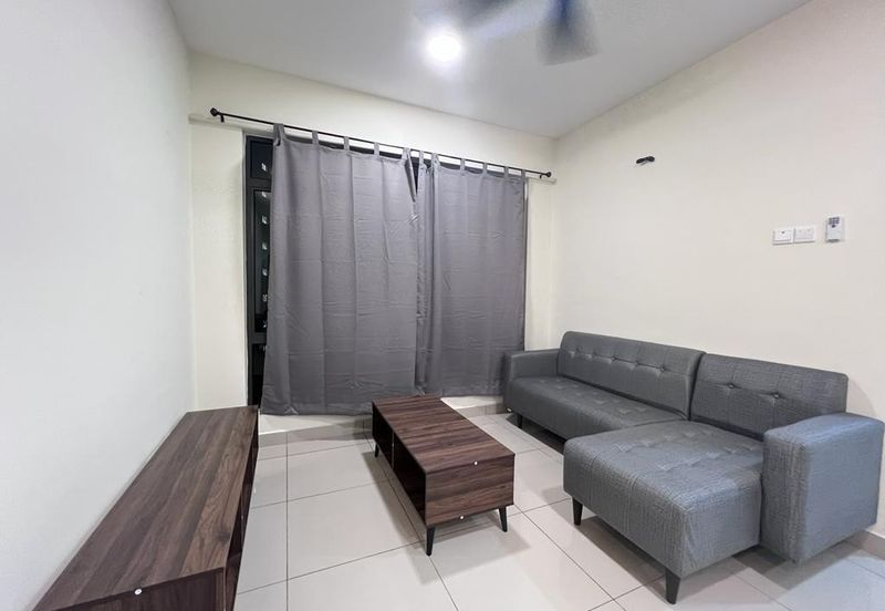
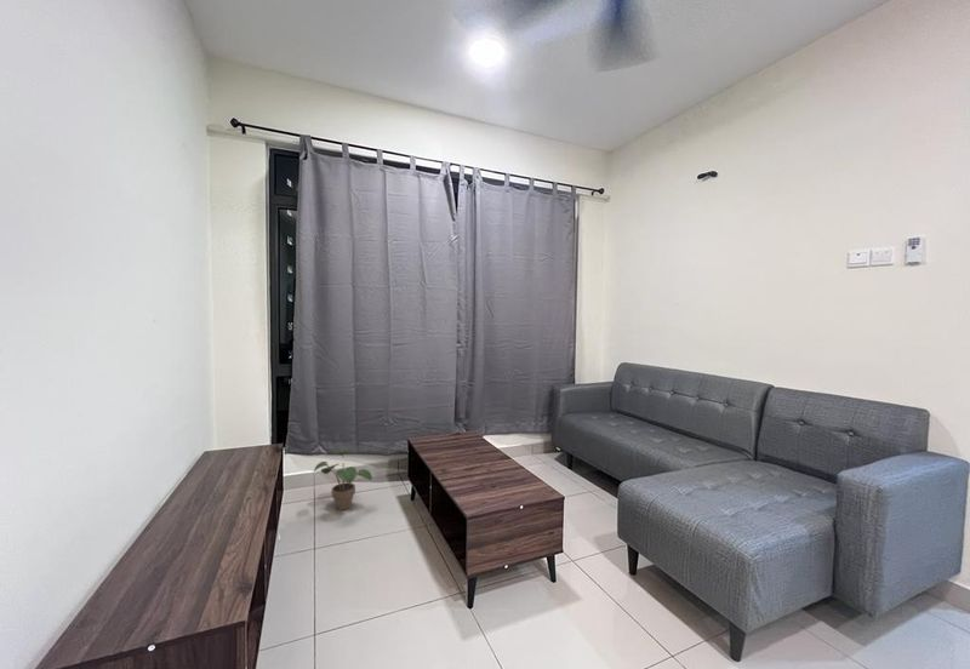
+ potted plant (343, 480)
